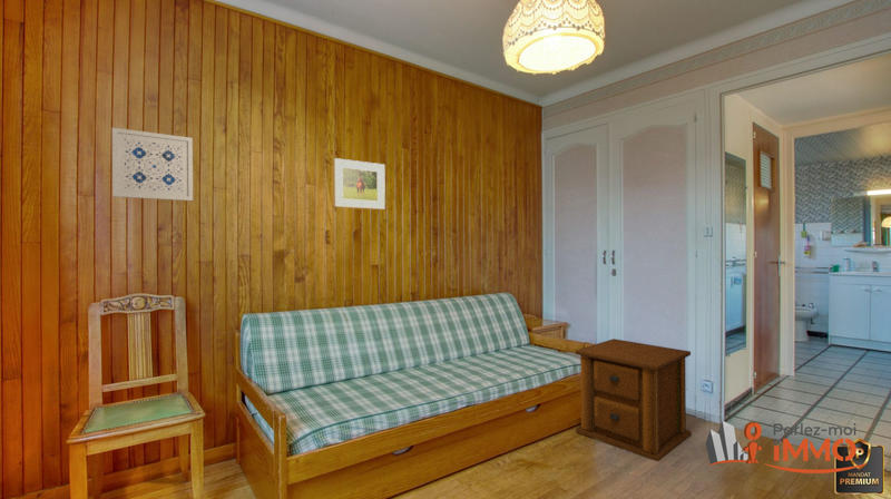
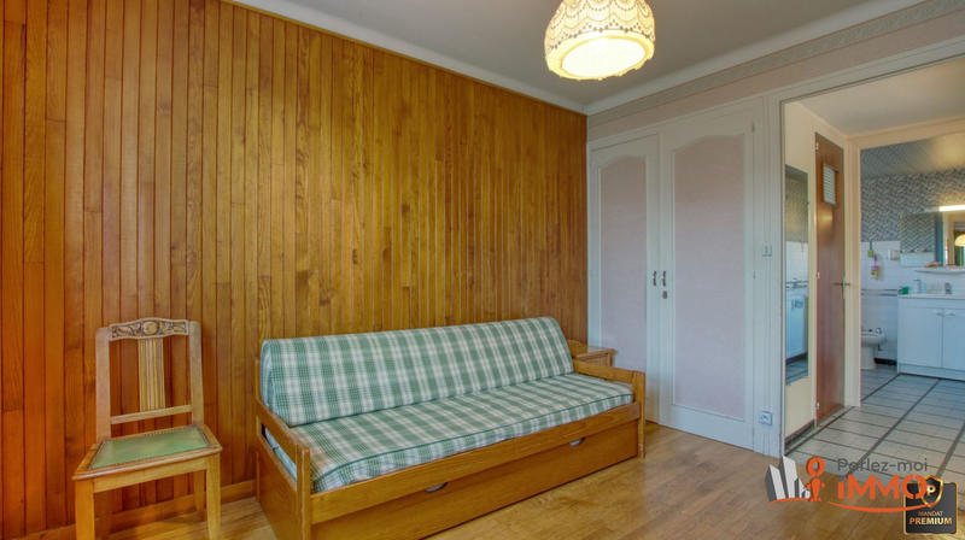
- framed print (360, 184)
- wall art (154, 166)
- side table (633, 392)
